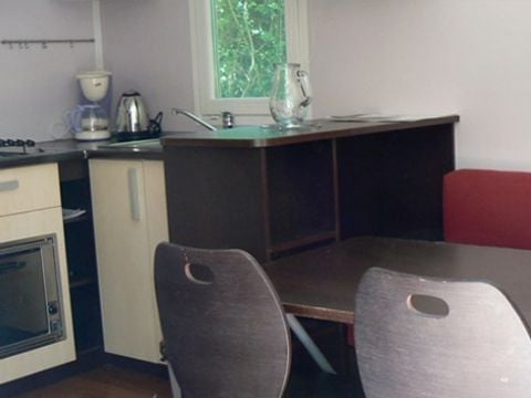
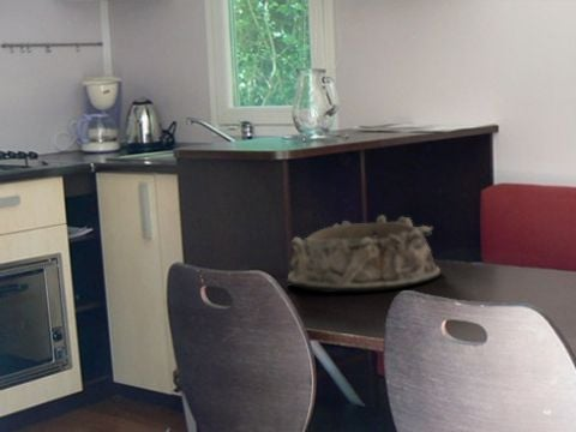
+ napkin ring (365, 251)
